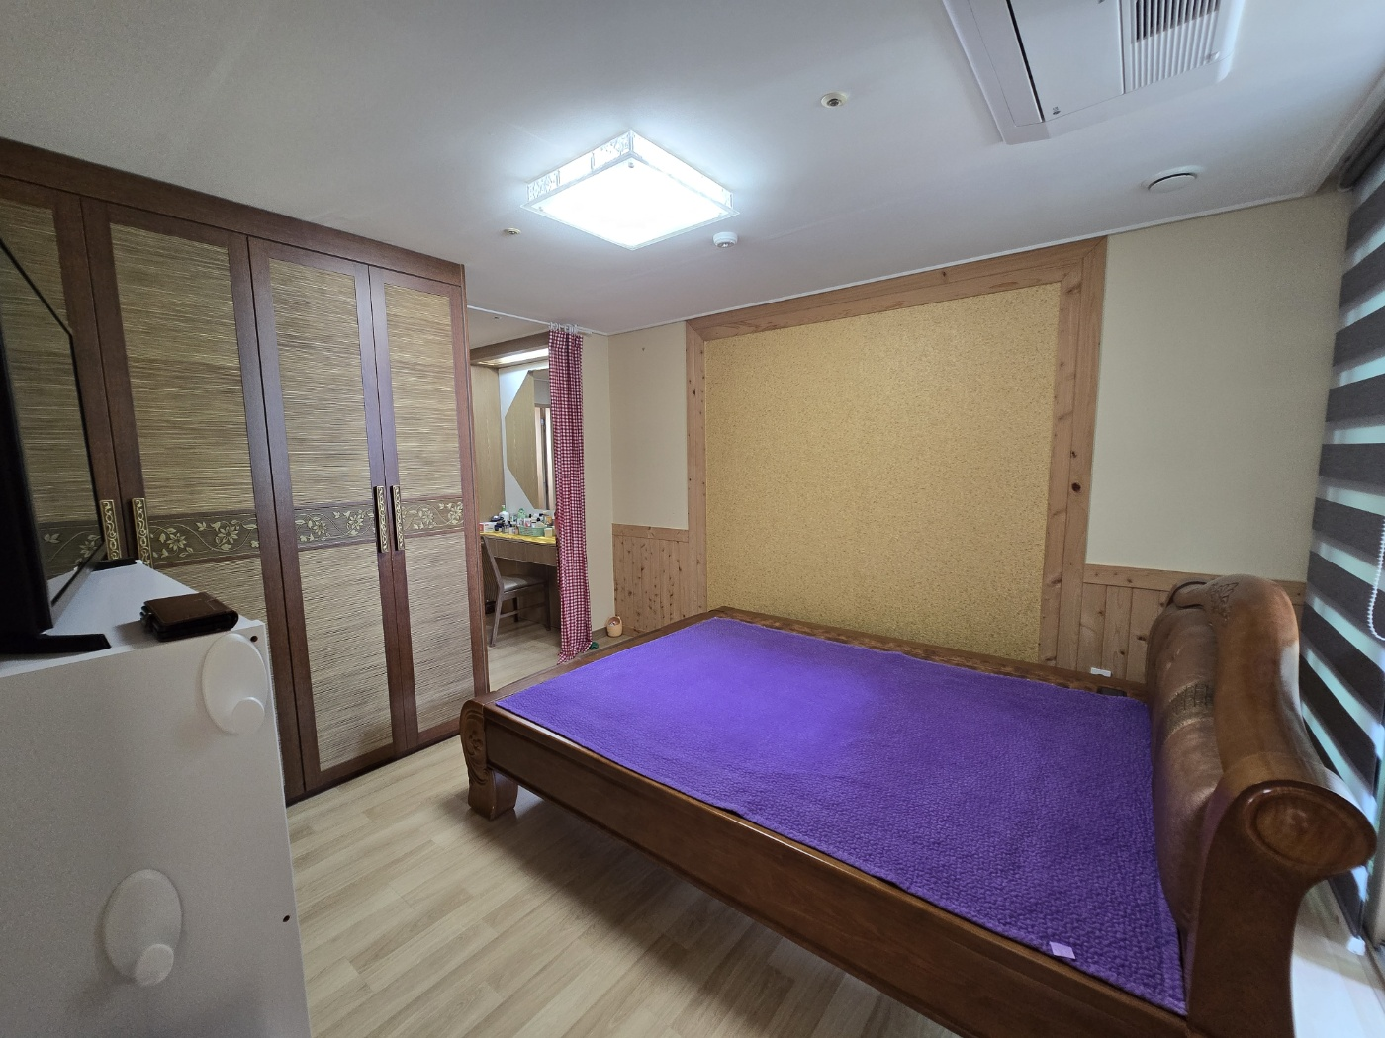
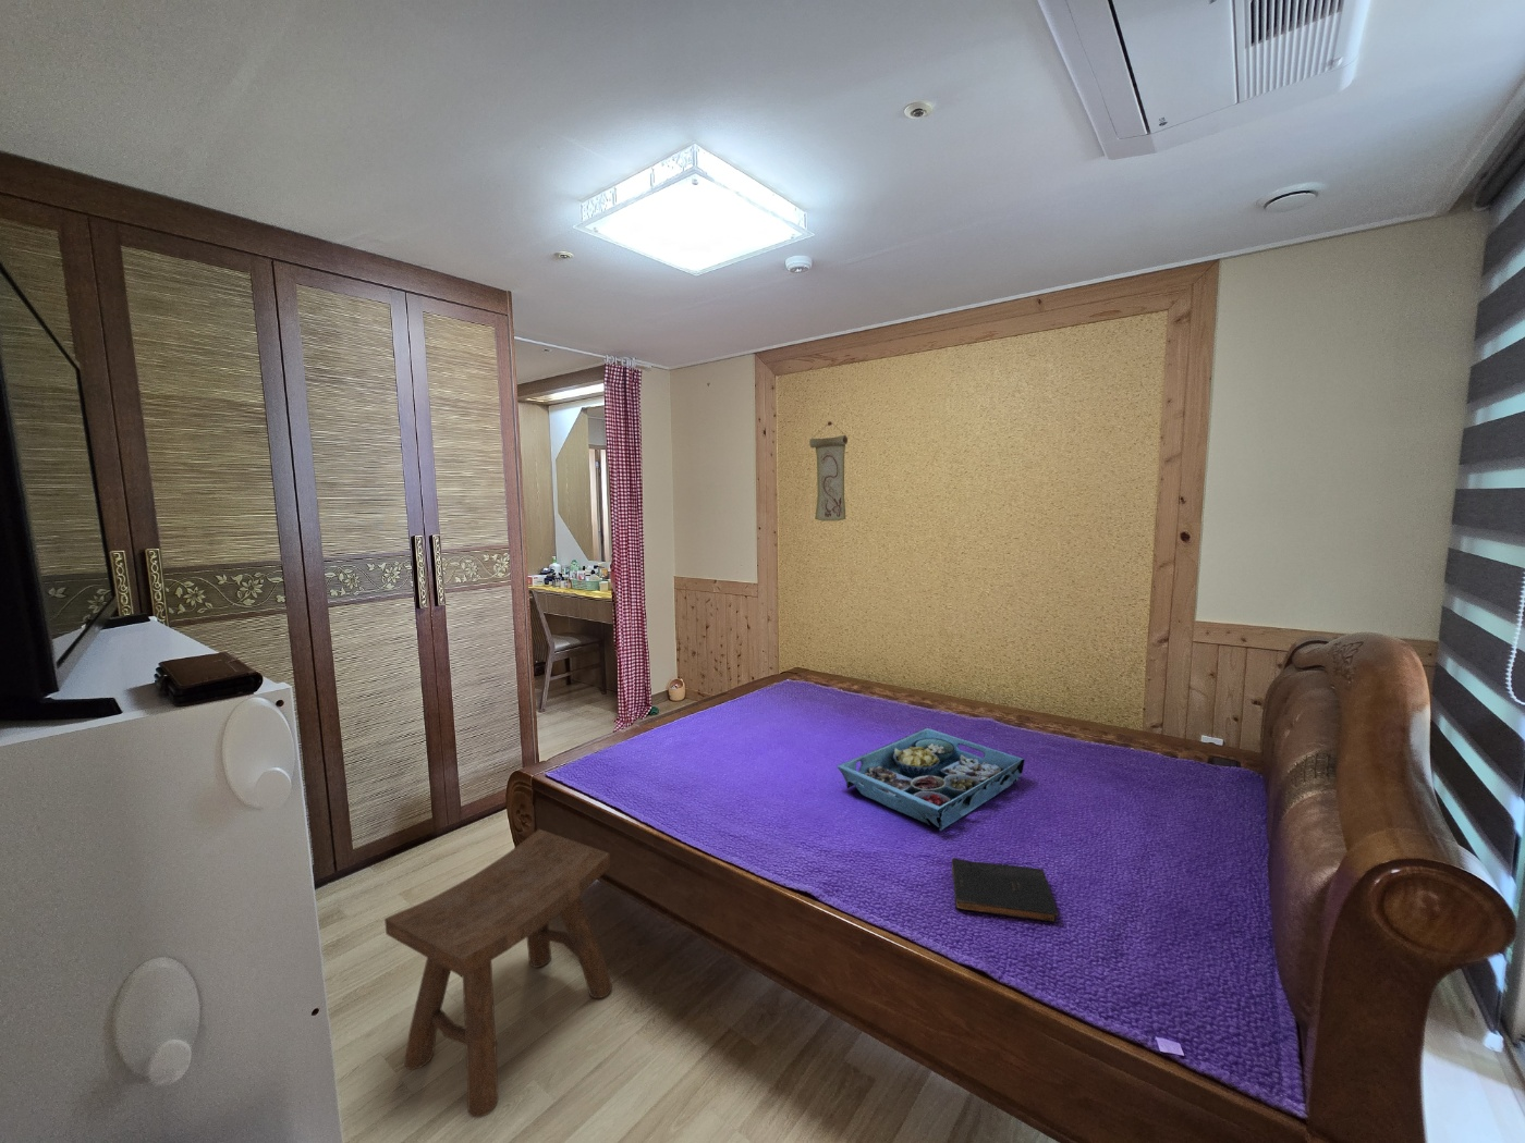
+ stool (508, 950)
+ wall scroll (827, 472)
+ book (1000, 887)
+ serving tray (931, 771)
